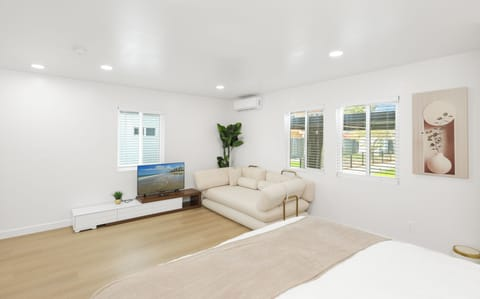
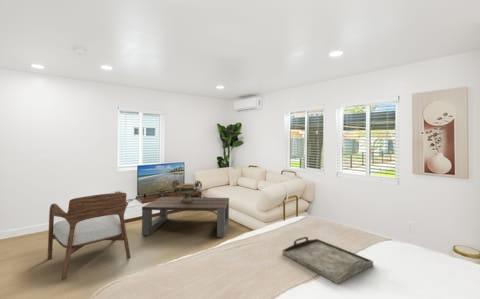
+ decorative urn (187, 190)
+ armchair (92, 223)
+ serving tray (325, 253)
+ coffee table (189, 210)
